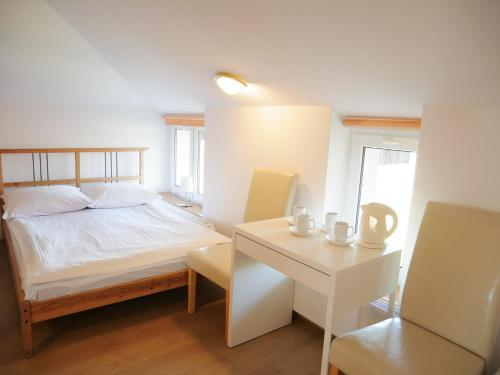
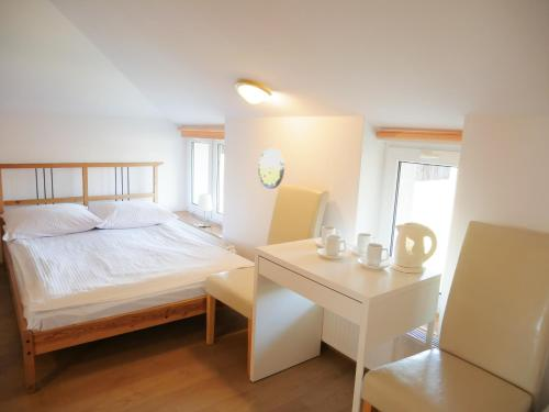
+ wall clock (270, 168)
